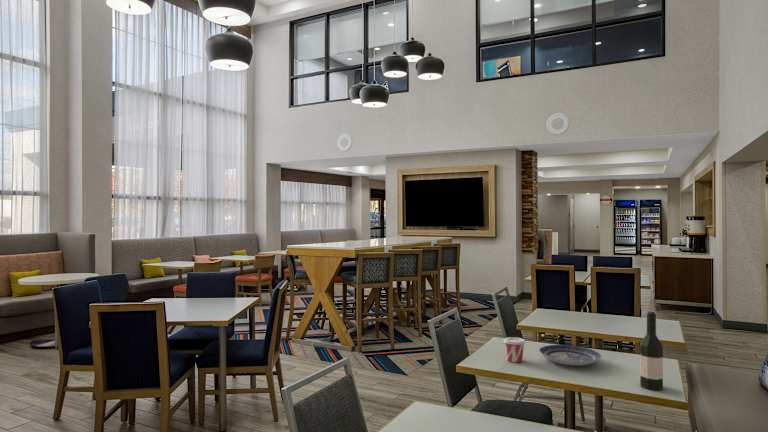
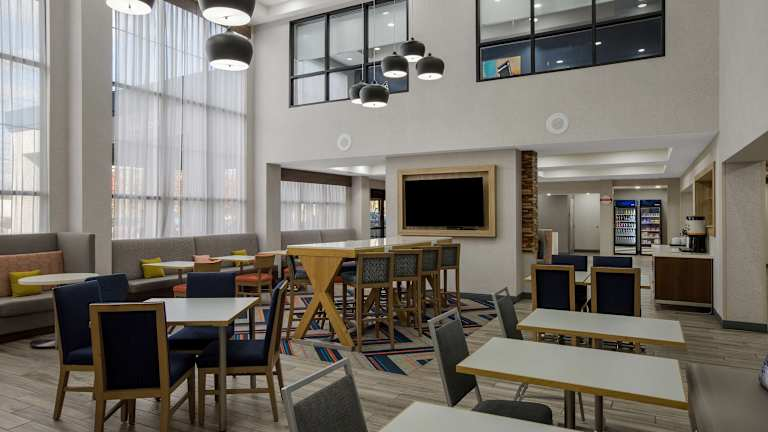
- plate (569, 356)
- wine bottle (651, 348)
- cup (514, 349)
